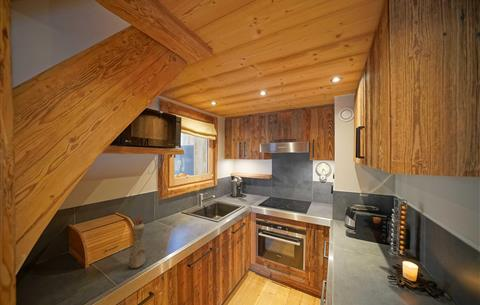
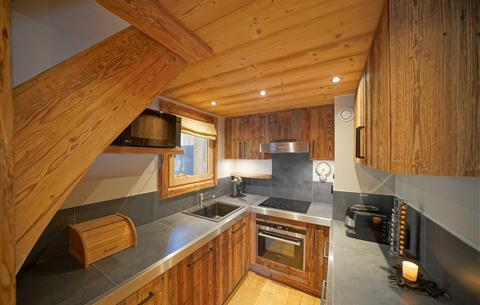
- bottle (138, 240)
